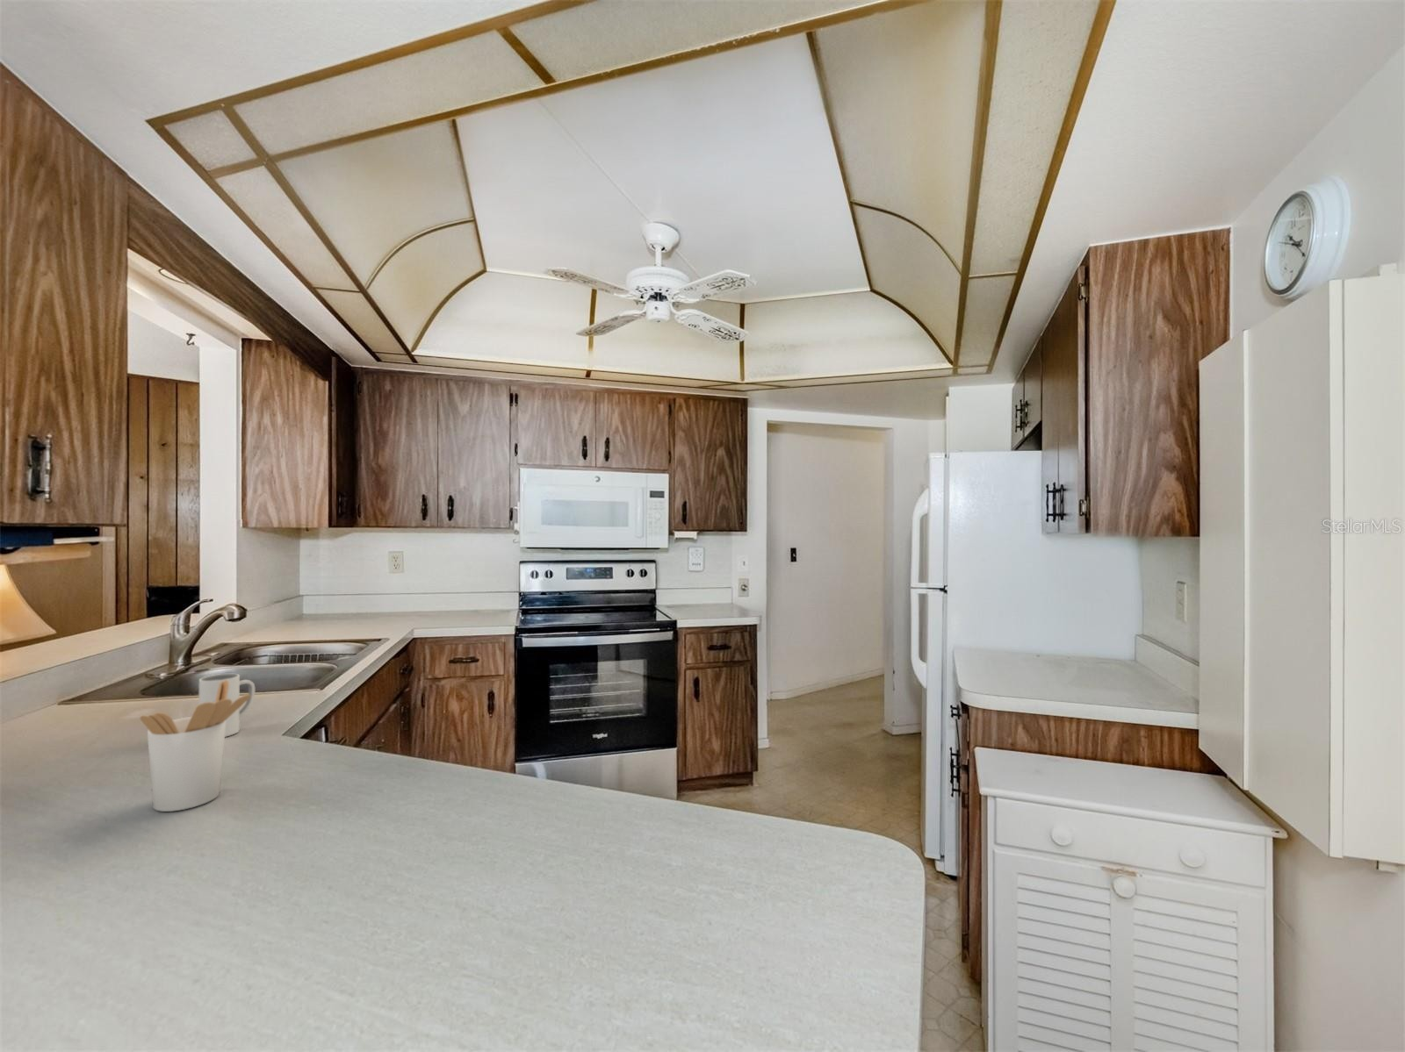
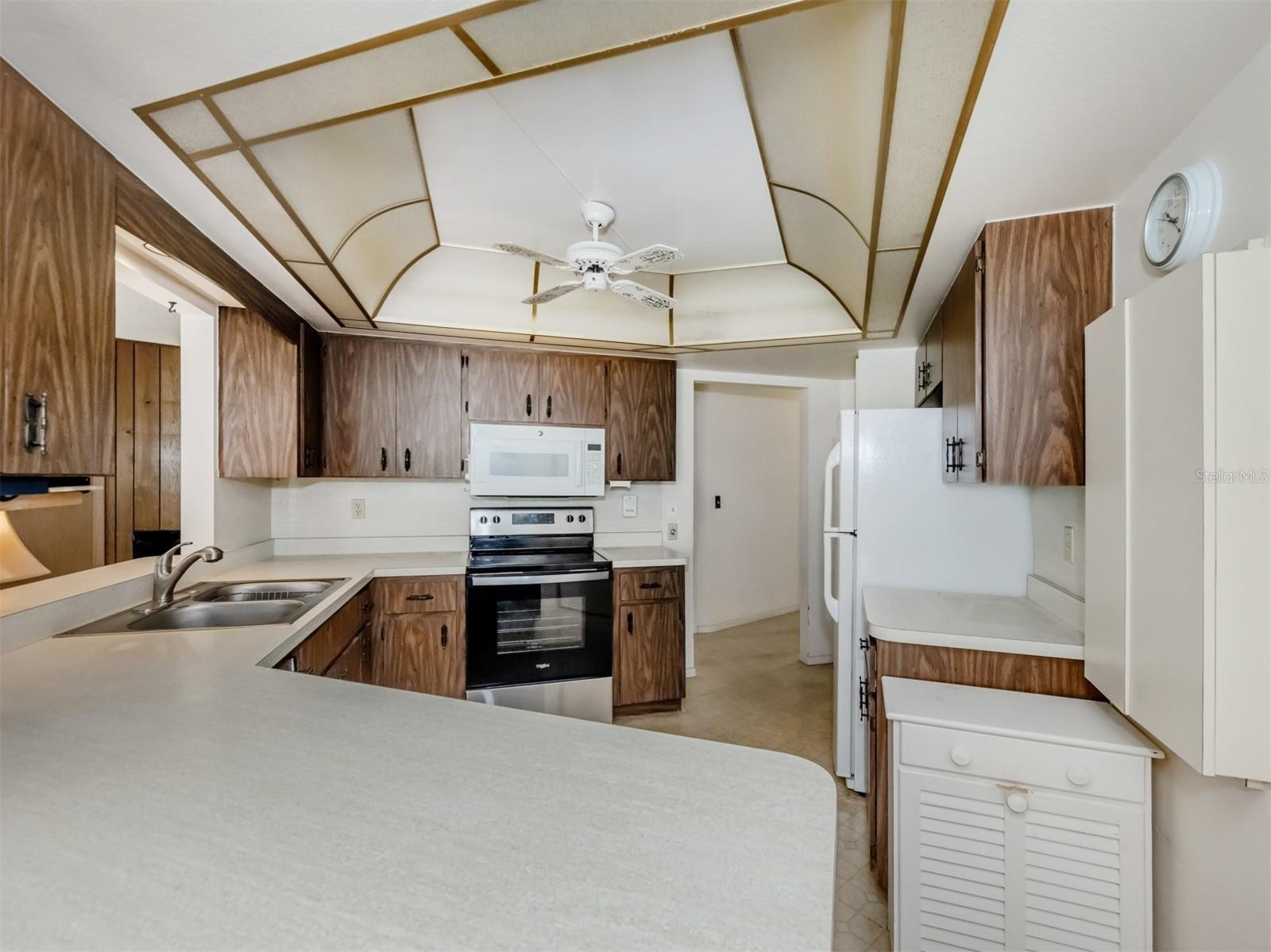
- utensil holder (199, 745)
- mug (232, 703)
